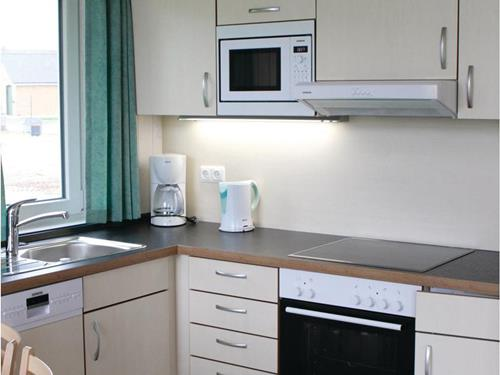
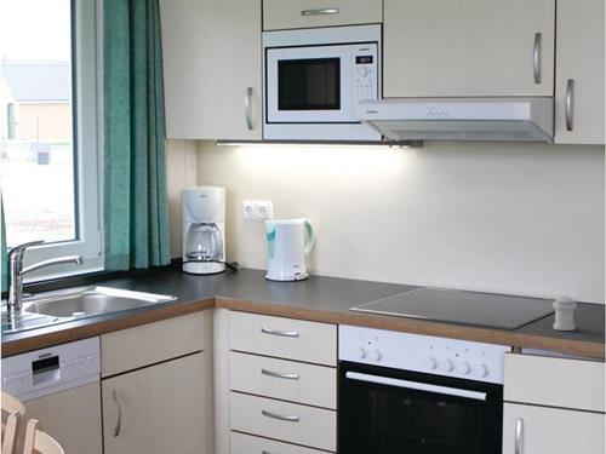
+ pepper shaker (564, 311)
